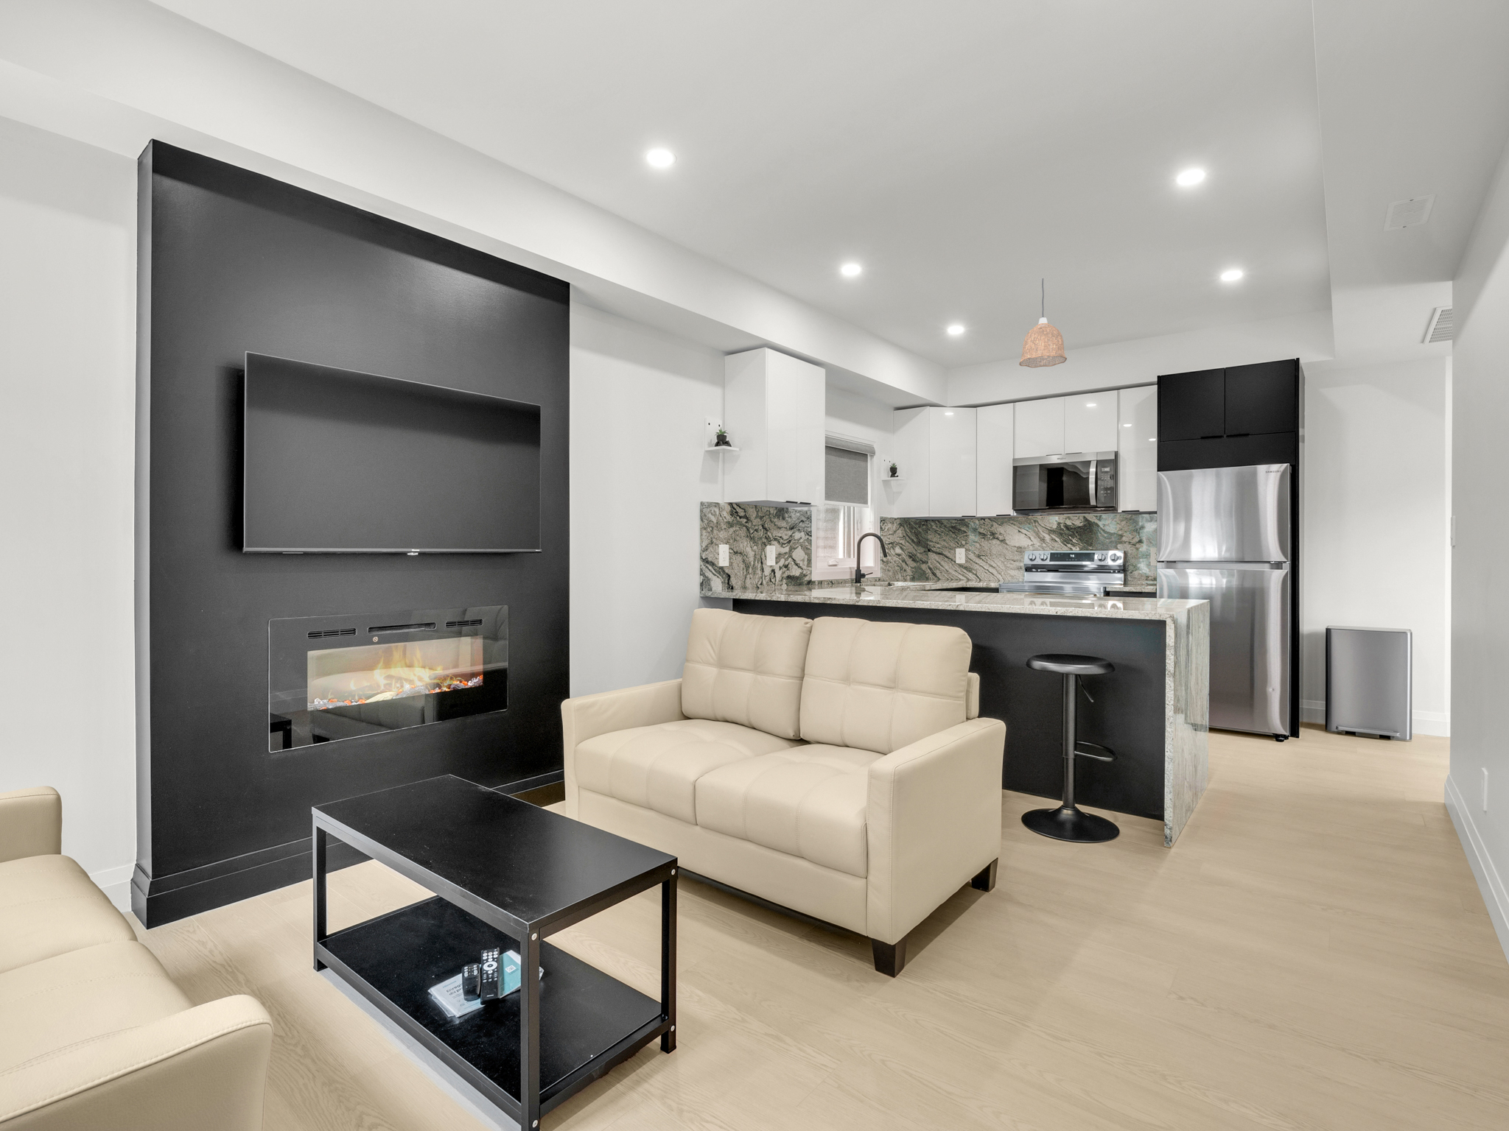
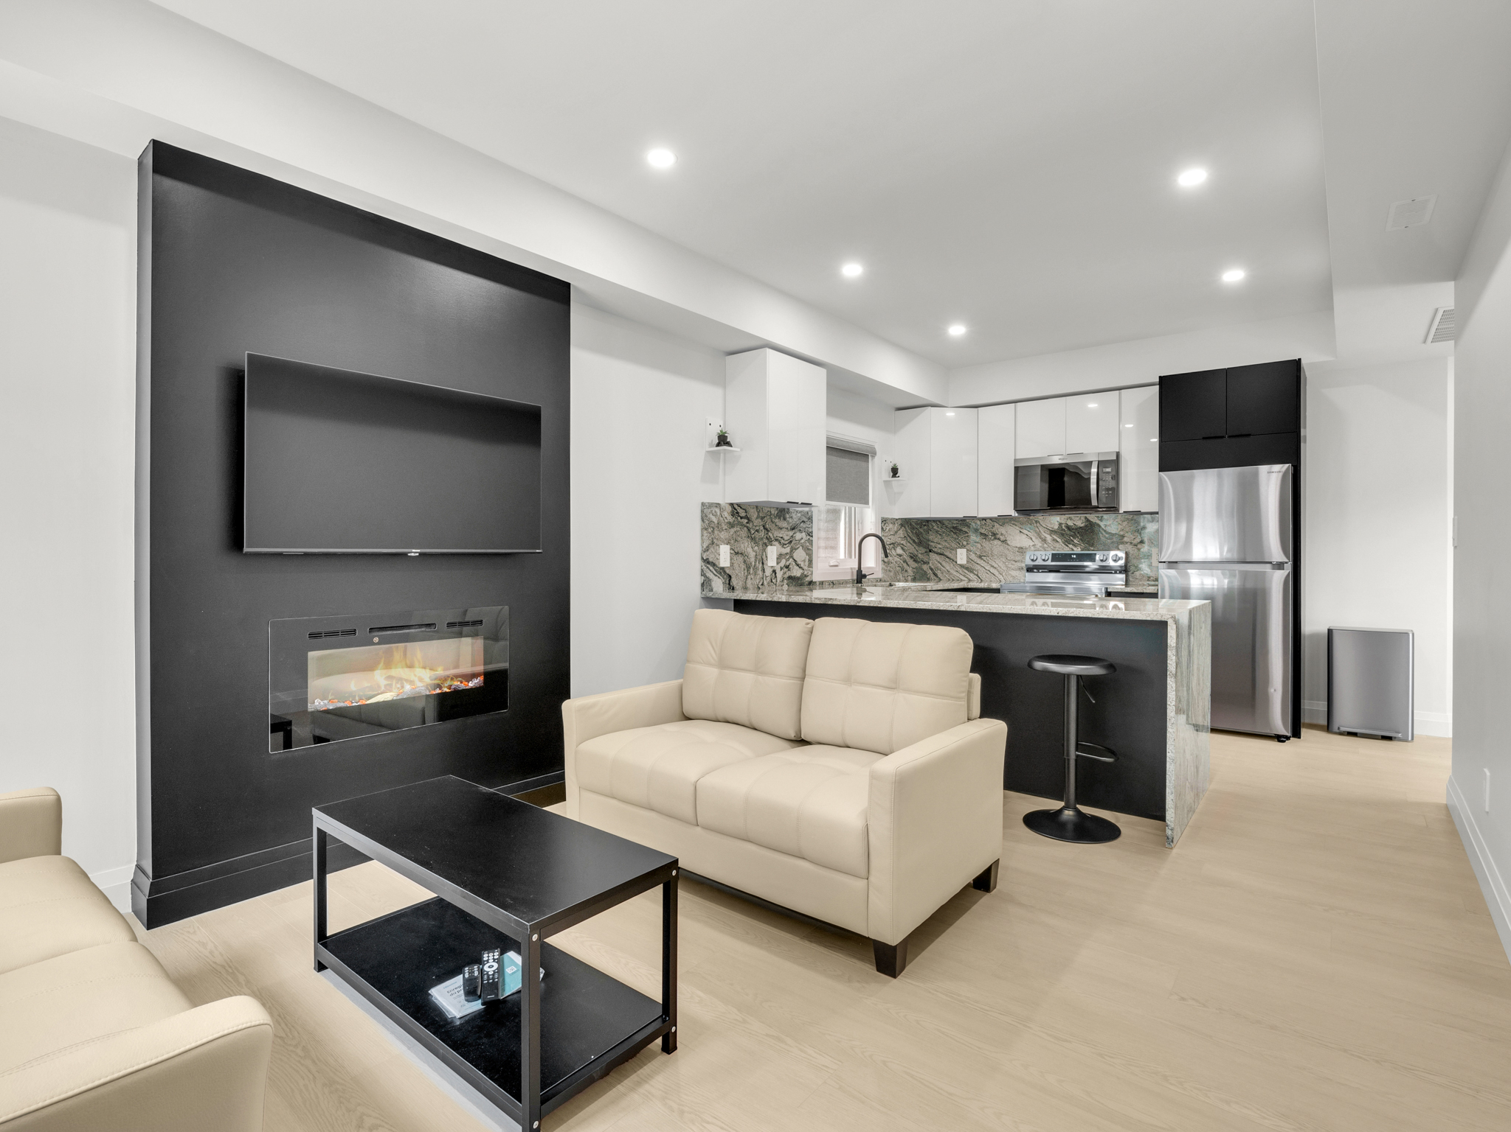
- pendant lamp (1042, 321)
